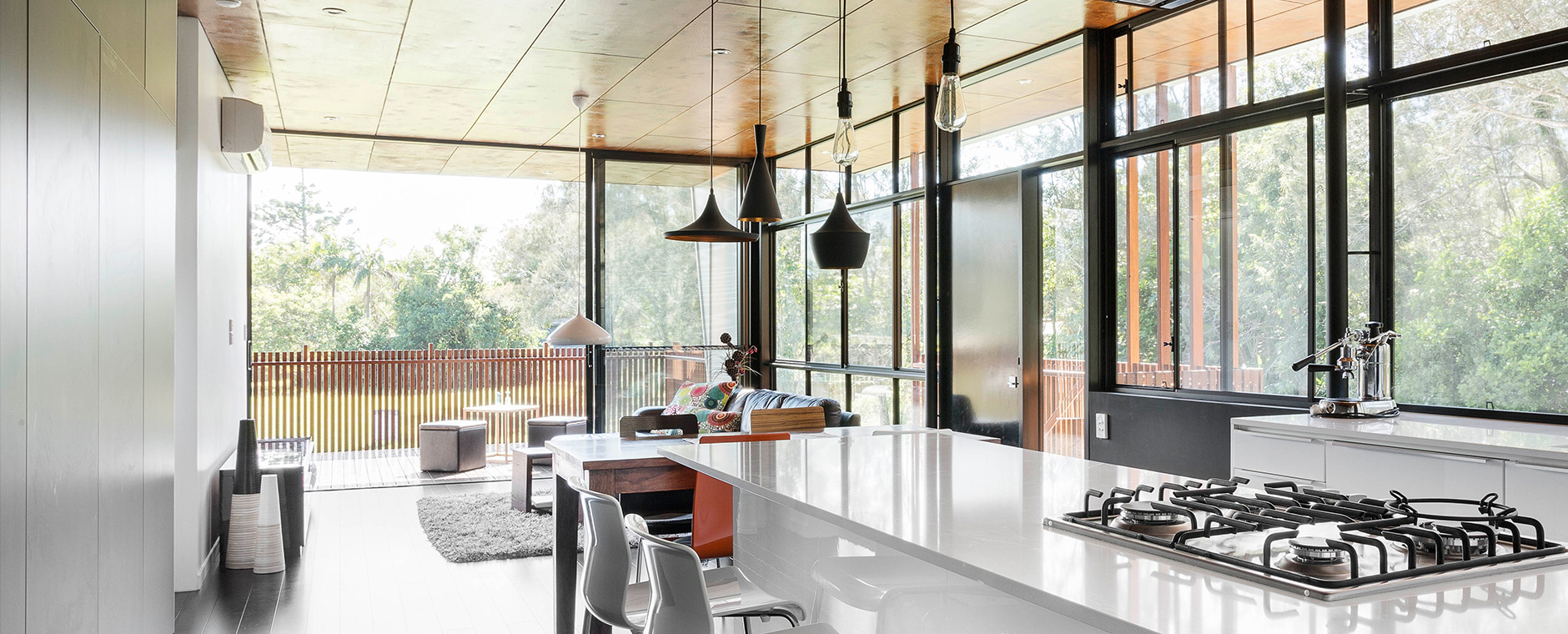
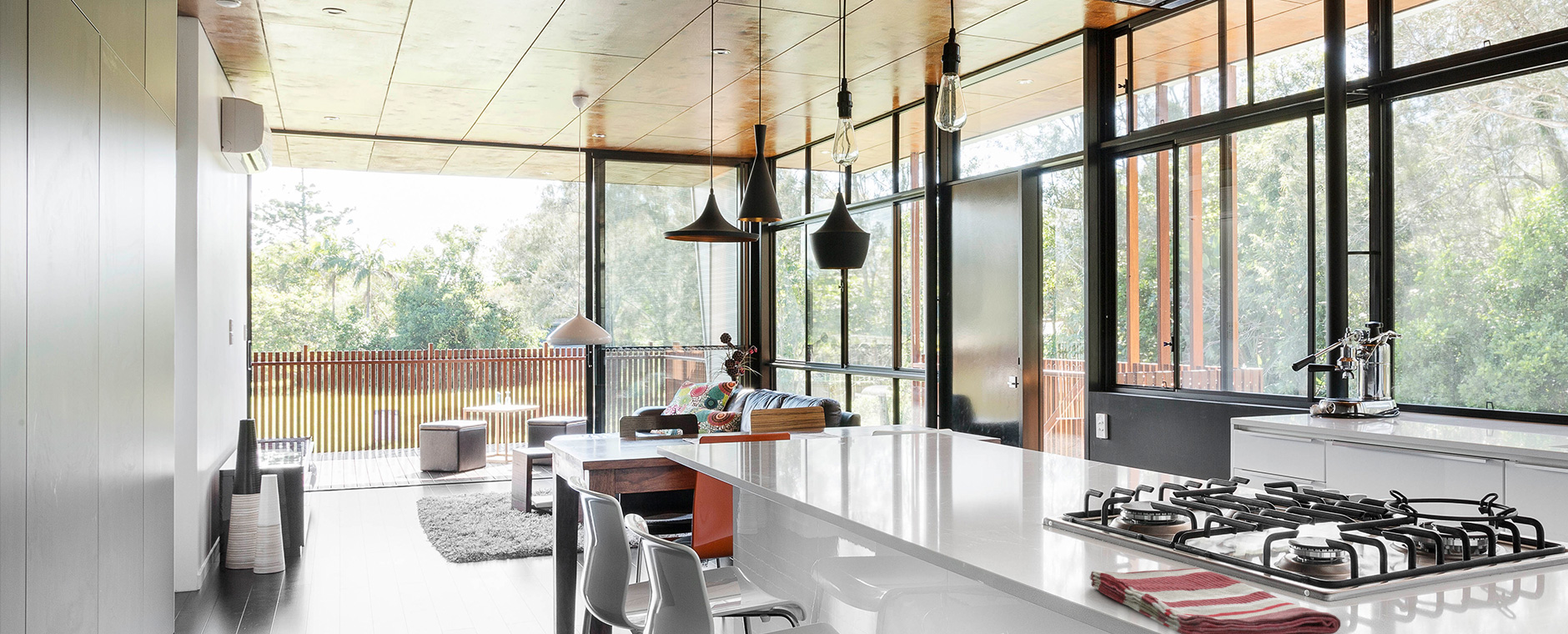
+ dish towel (1203, 596)
